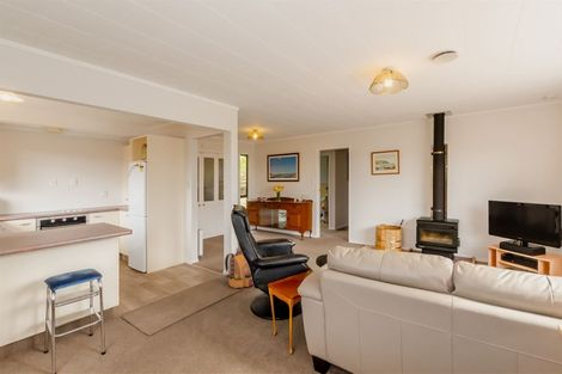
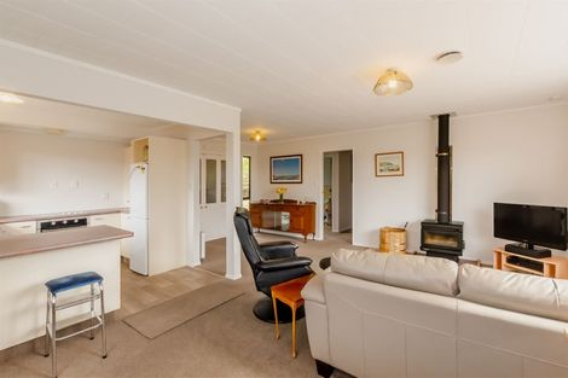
- backpack (242, 265)
